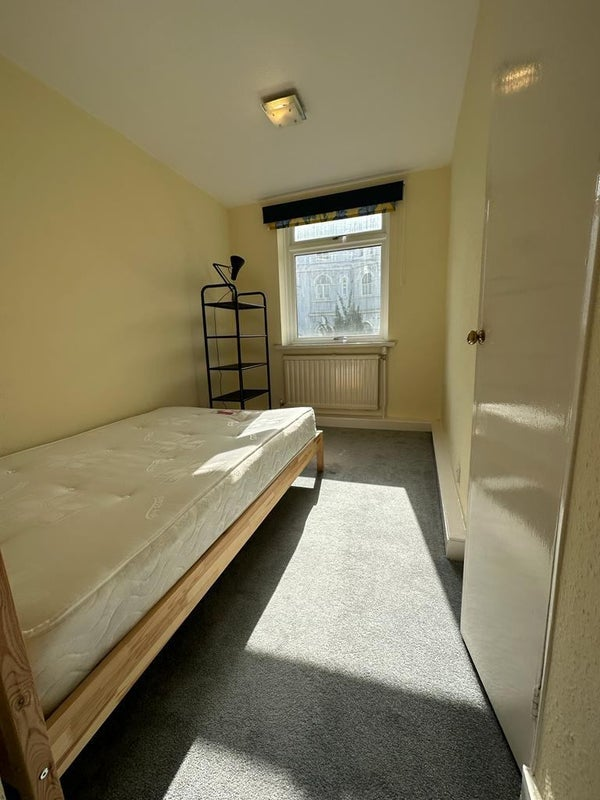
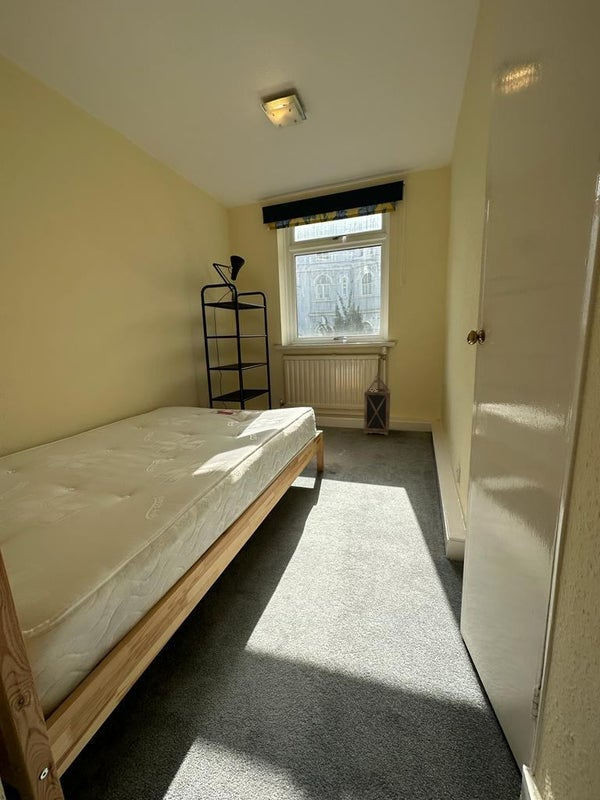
+ lantern (377, 402)
